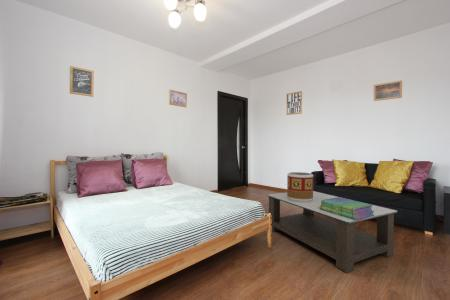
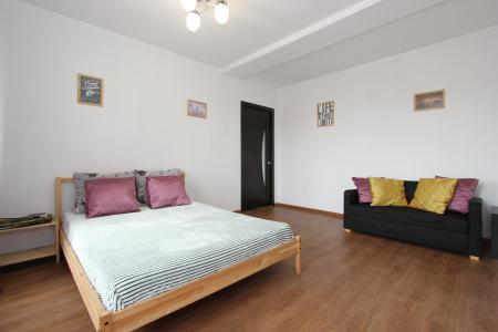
- stack of books (345, 207)
- coffee table (322, 220)
- decorative container (299, 186)
